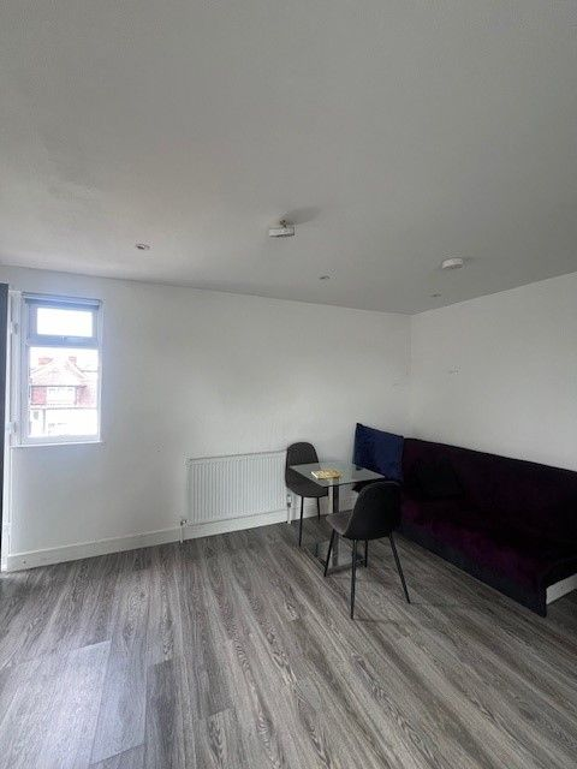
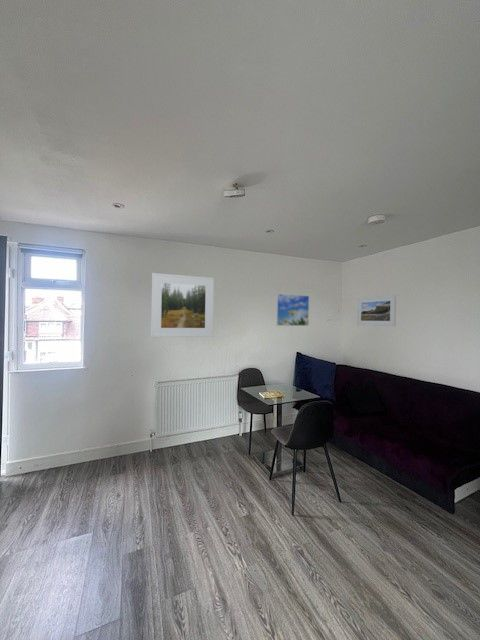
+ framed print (375, 311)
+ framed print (184, 306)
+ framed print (292, 310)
